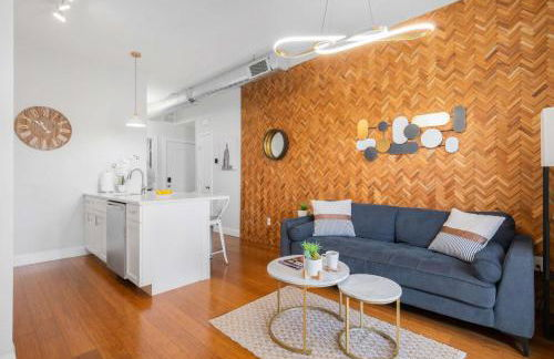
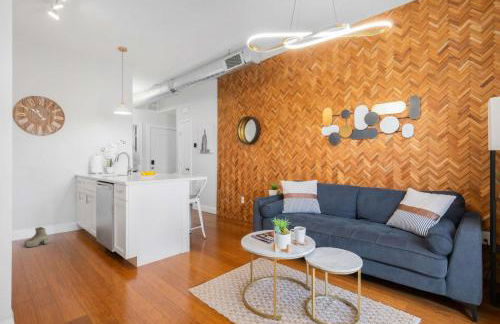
+ boots (36, 236)
